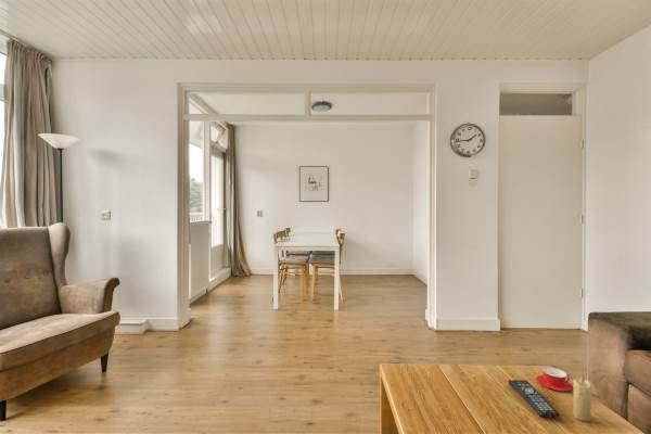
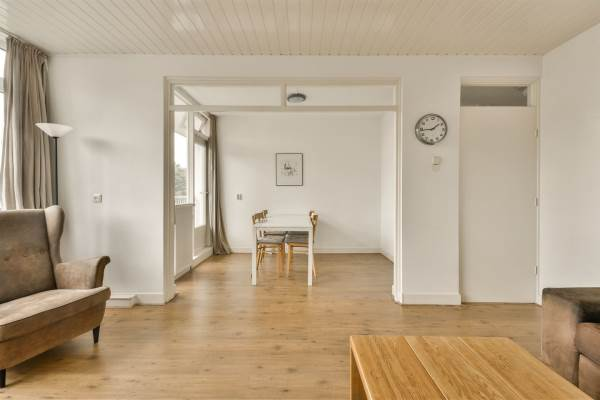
- remote control (531, 396)
- teacup (553, 378)
- candle (582, 395)
